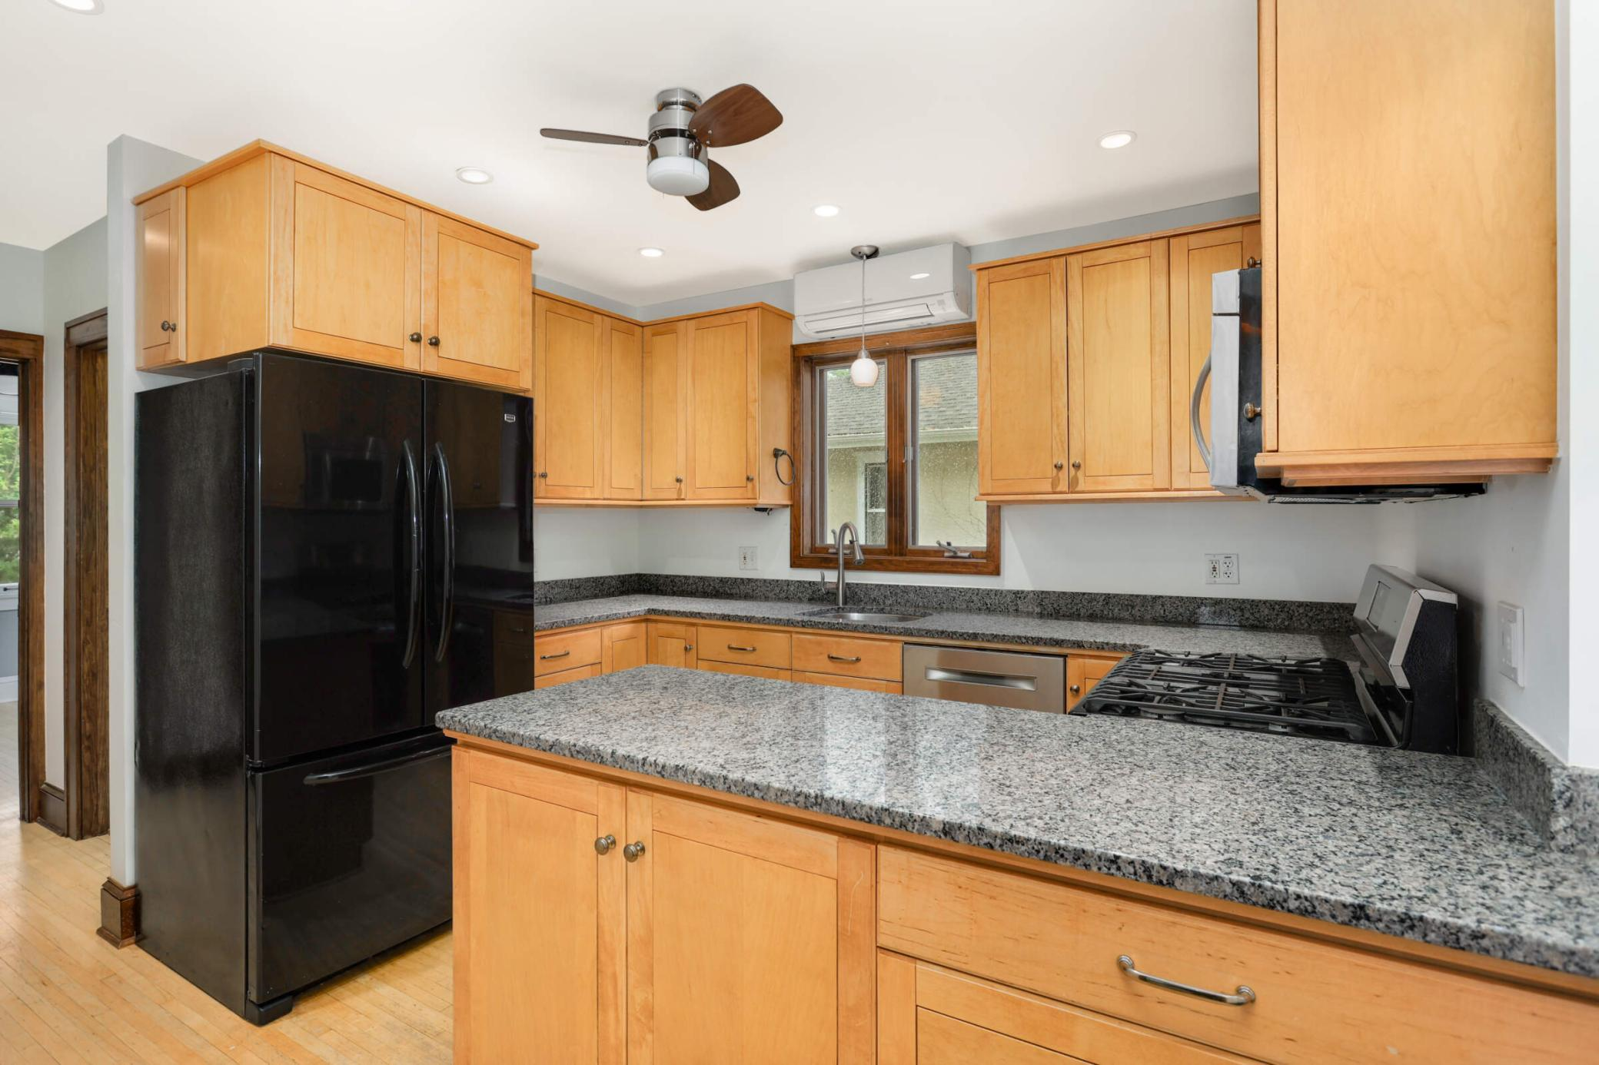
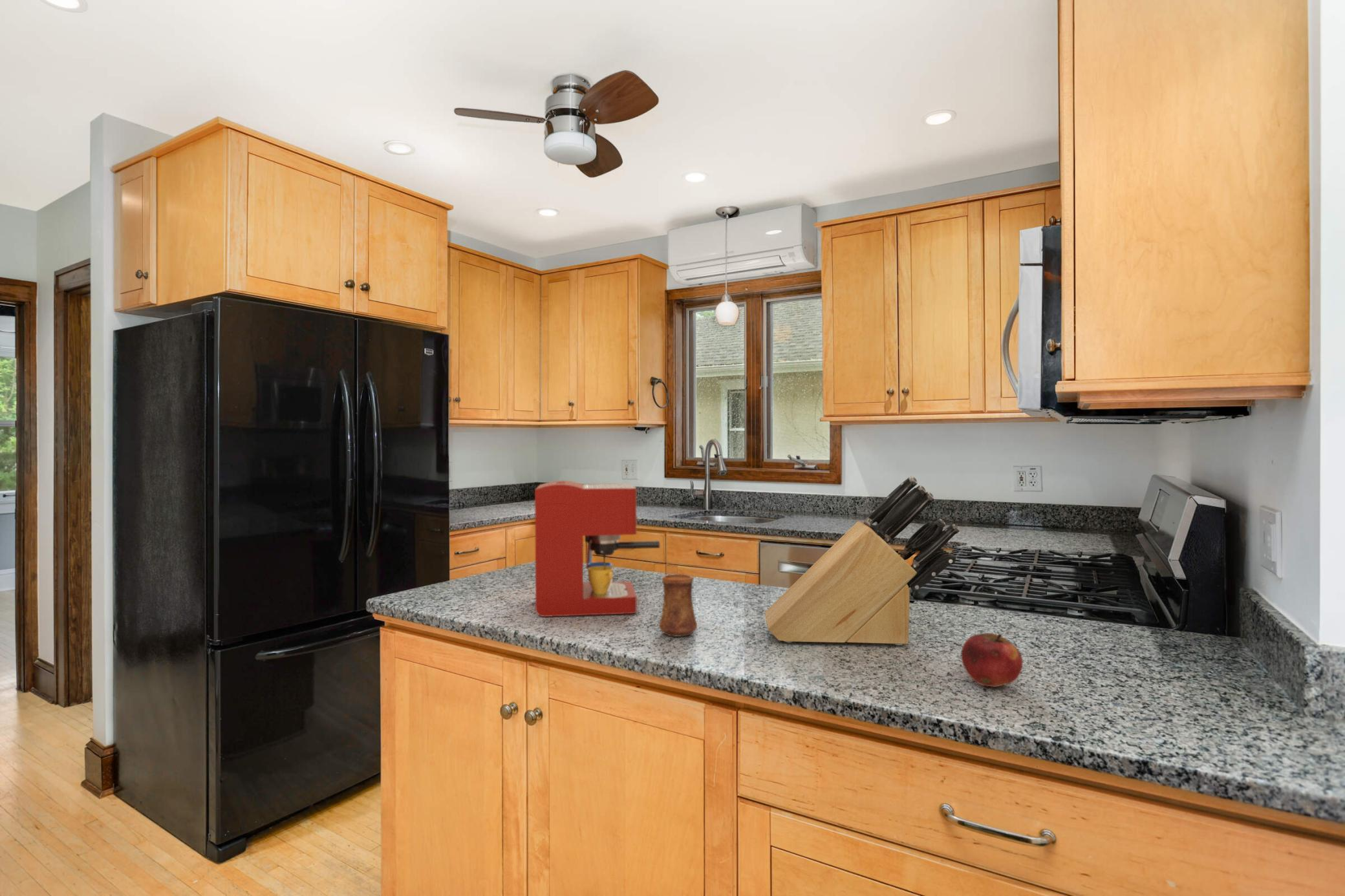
+ knife block (858, 557)
+ cup (678, 604)
+ coffee maker (582, 544)
+ fruit (991, 658)
